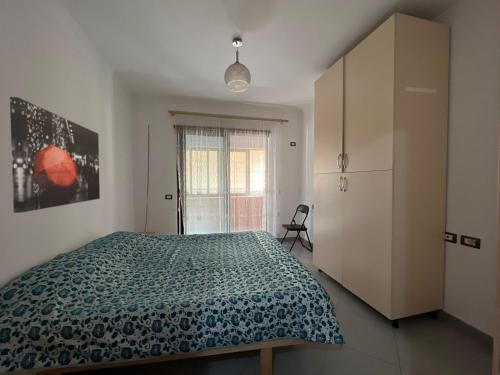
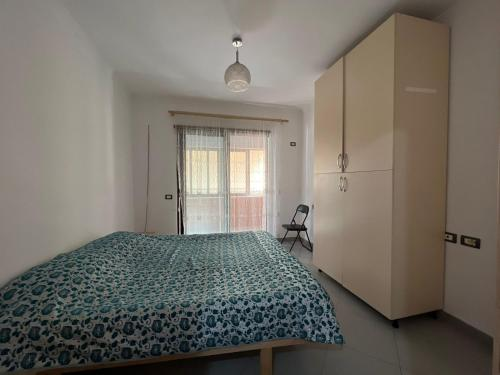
- wall art (67, 162)
